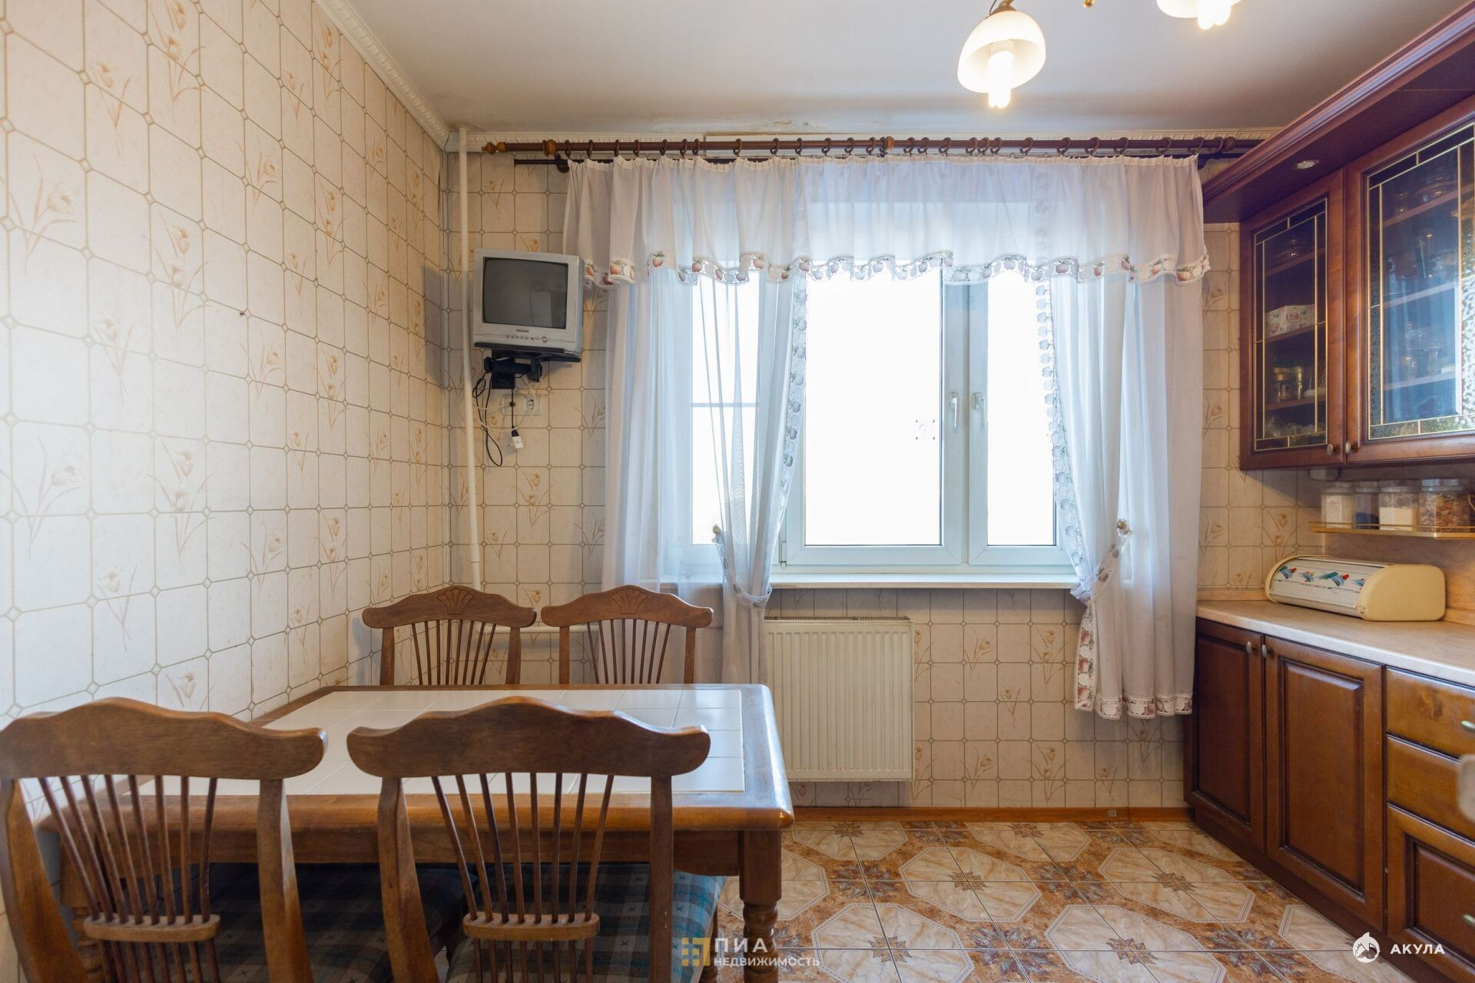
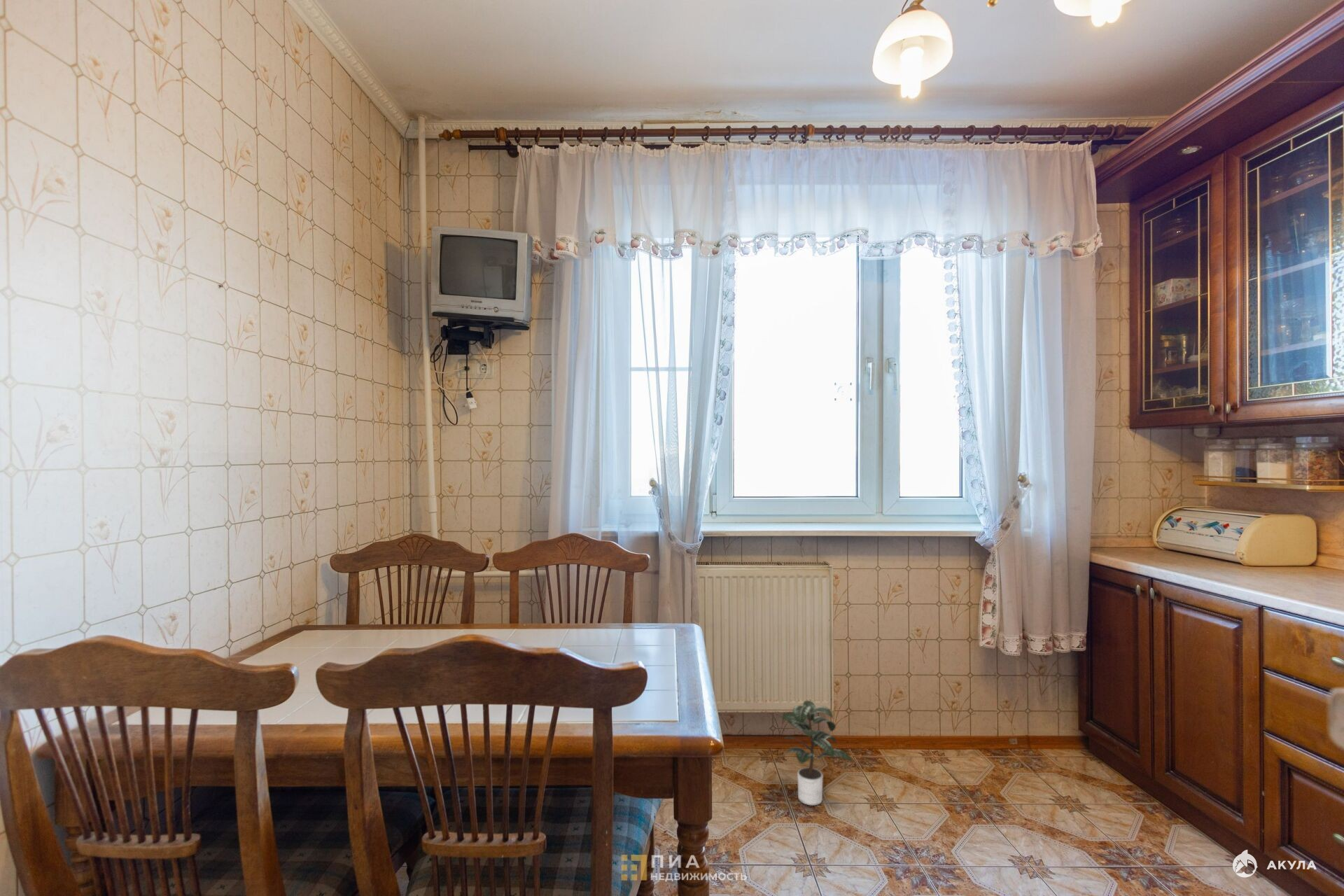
+ potted plant (816, 746)
